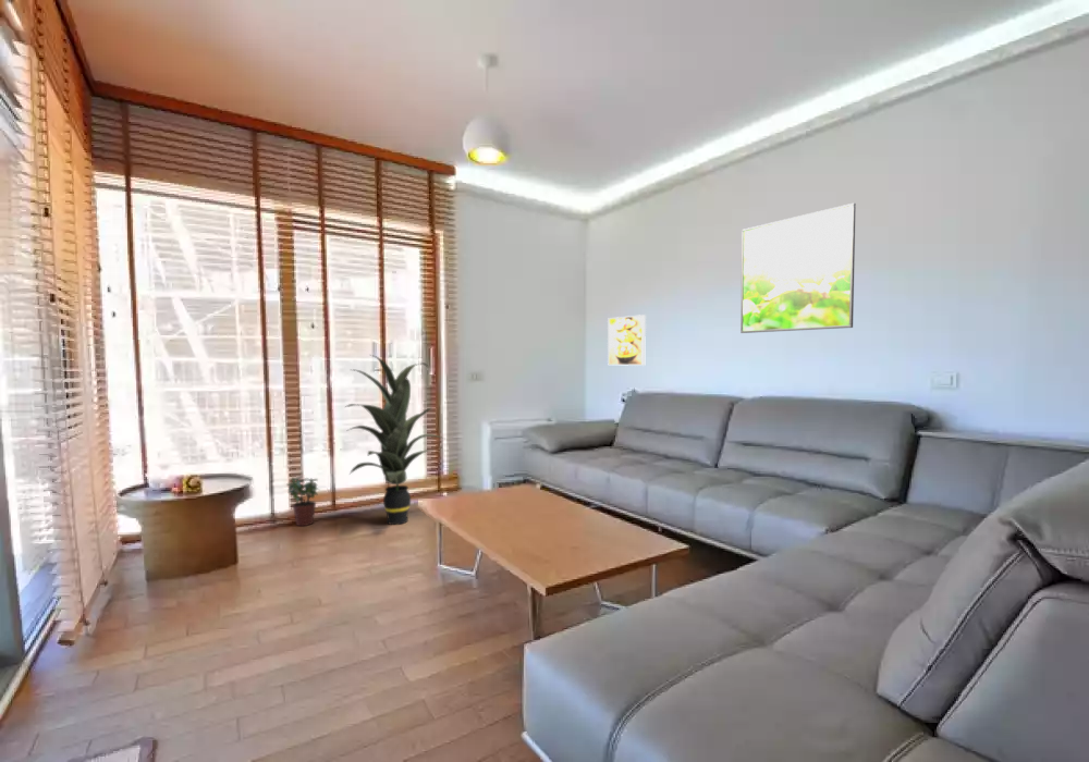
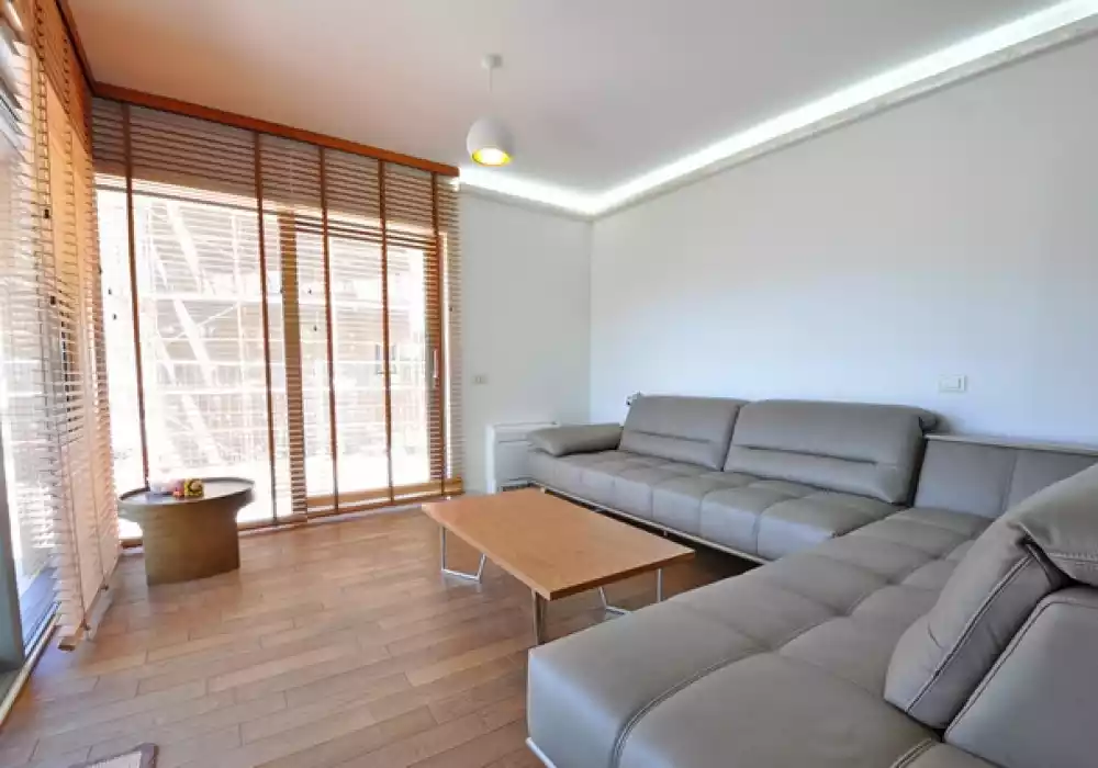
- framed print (625, 341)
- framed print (792, 274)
- potted plant (302, 499)
- indoor plant (388, 439)
